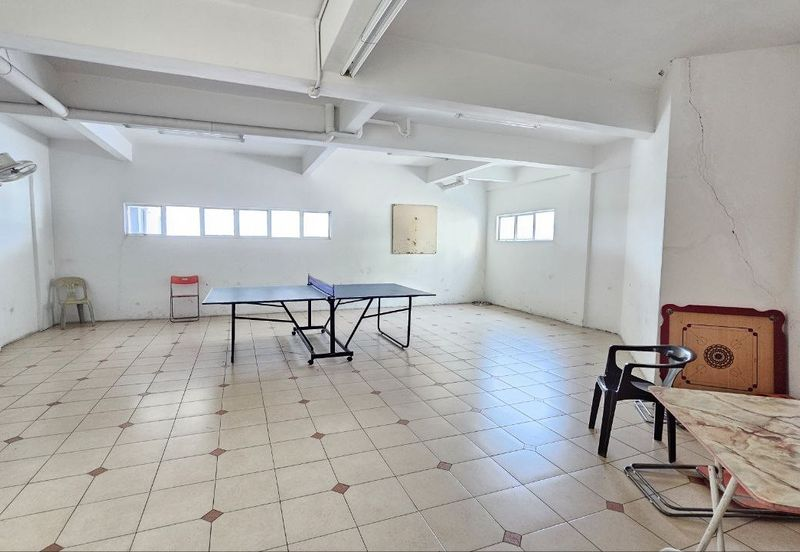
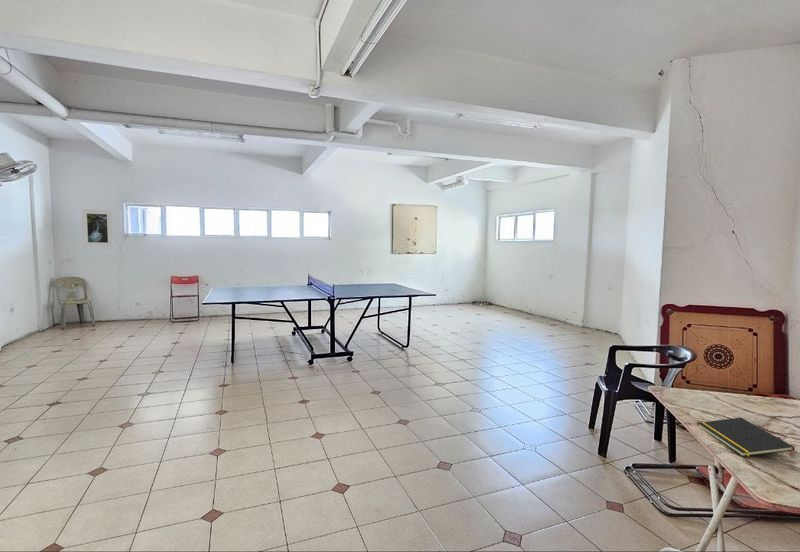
+ notepad (741, 435)
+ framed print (97, 228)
